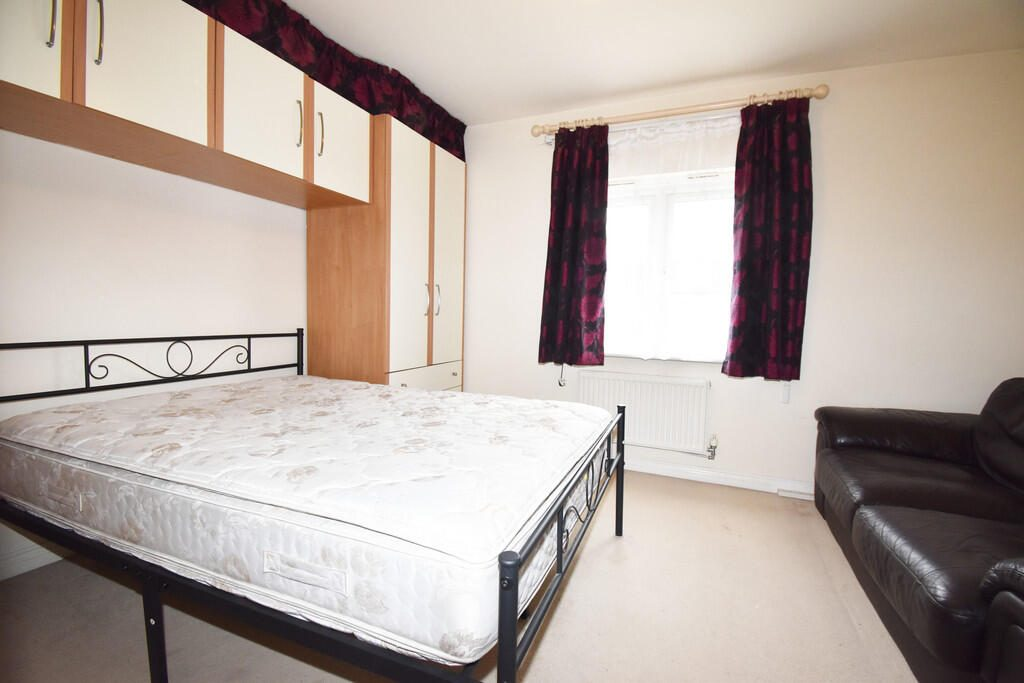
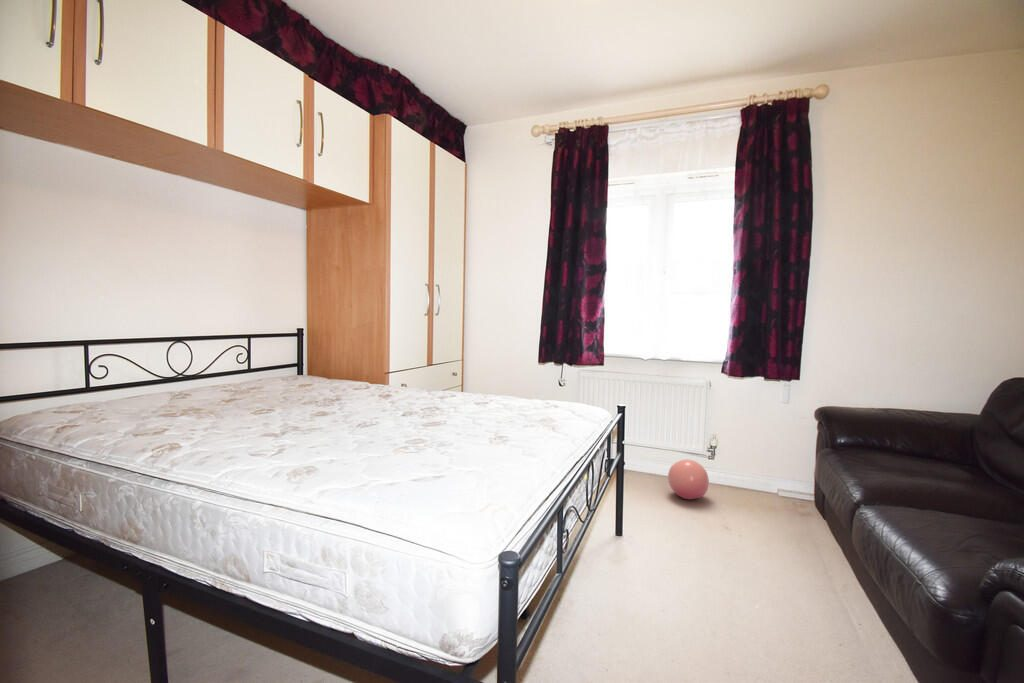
+ ball (688, 479)
